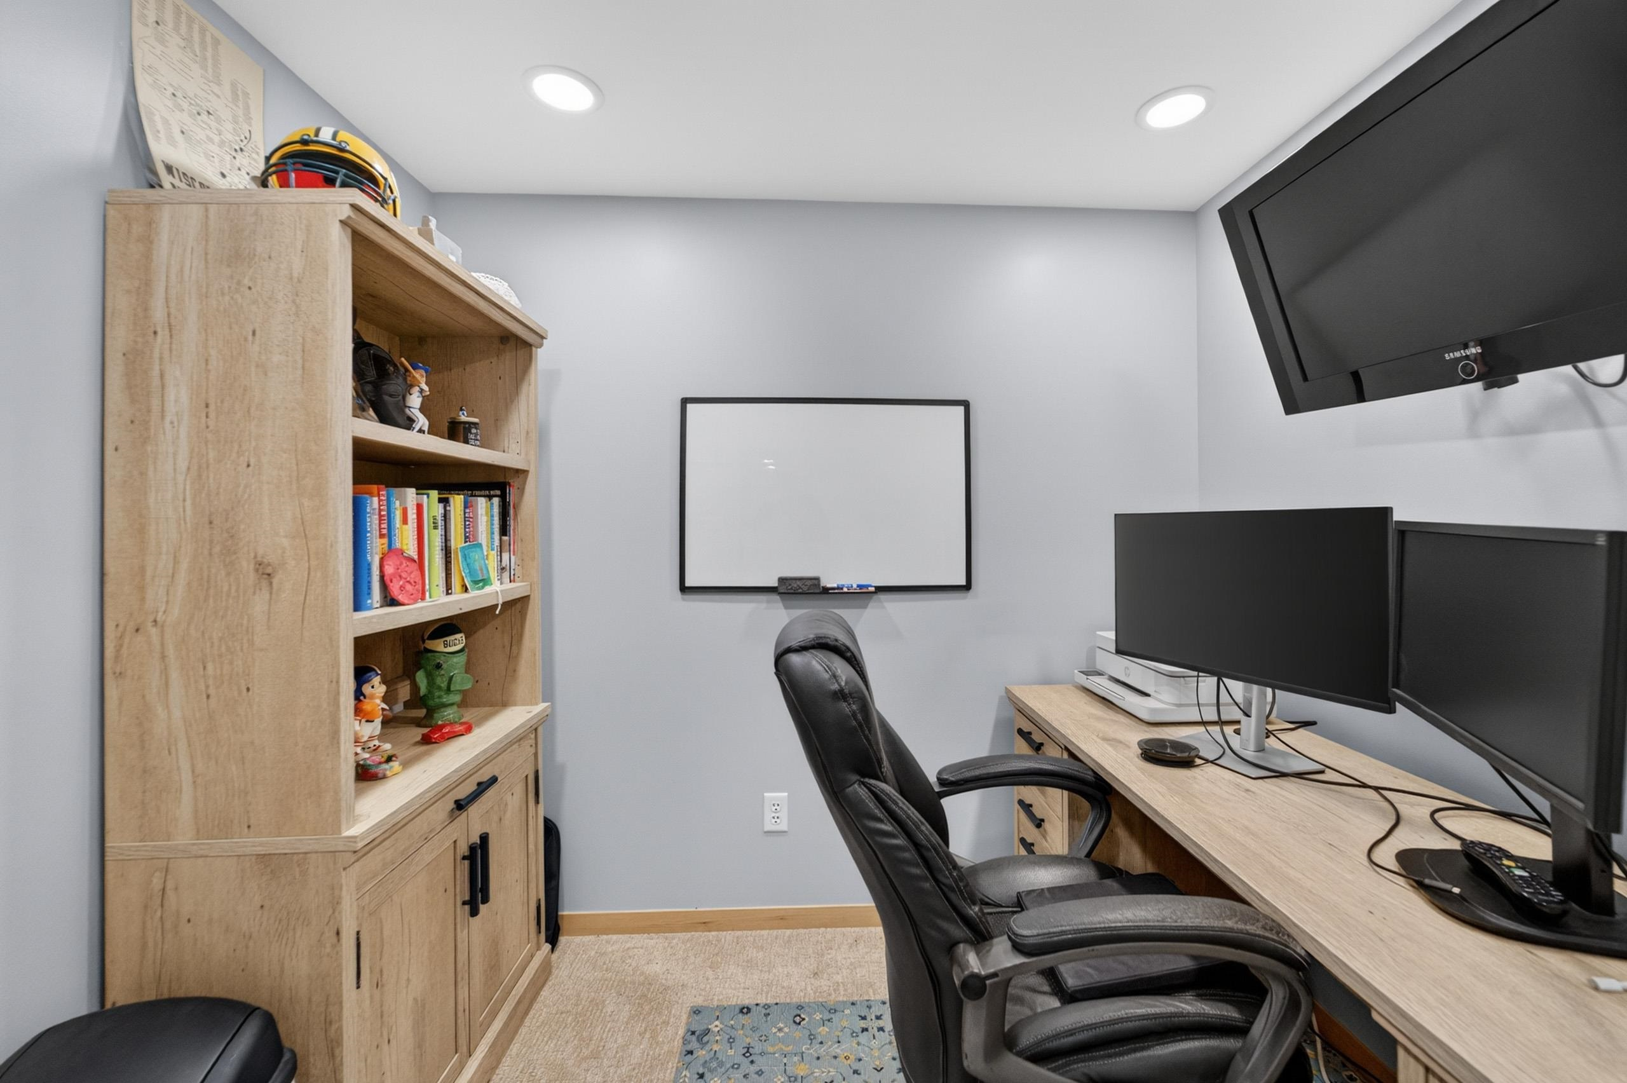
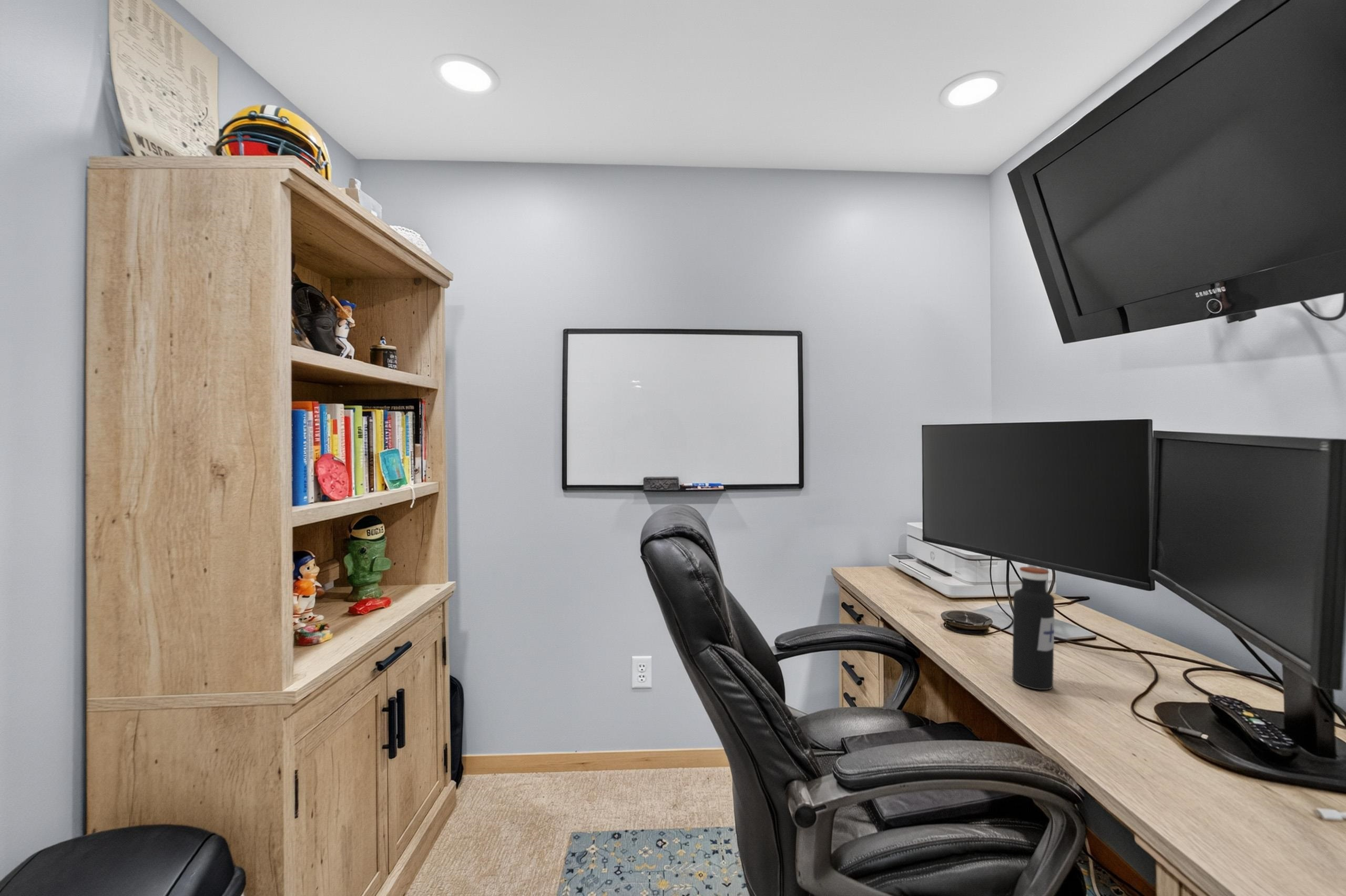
+ water bottle (1033, 626)
